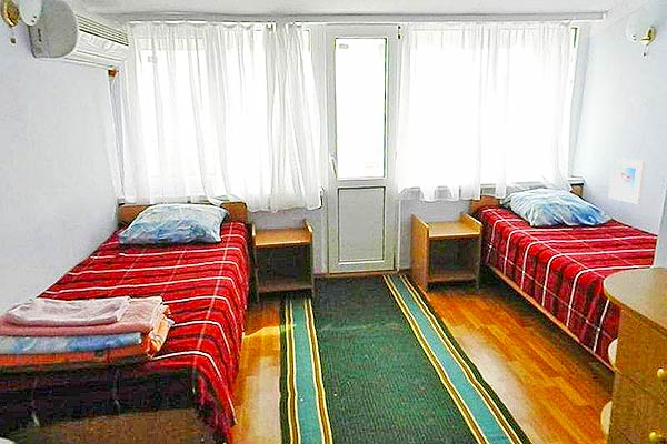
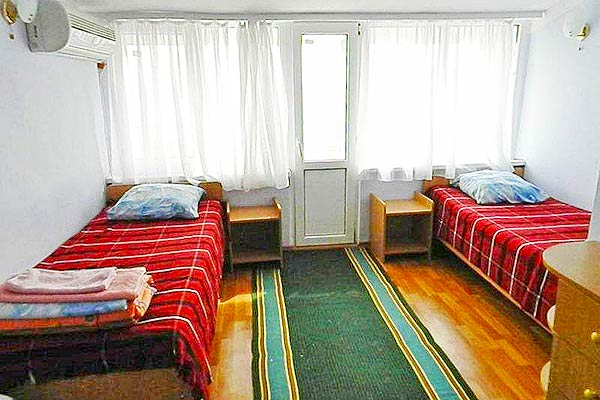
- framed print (626, 180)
